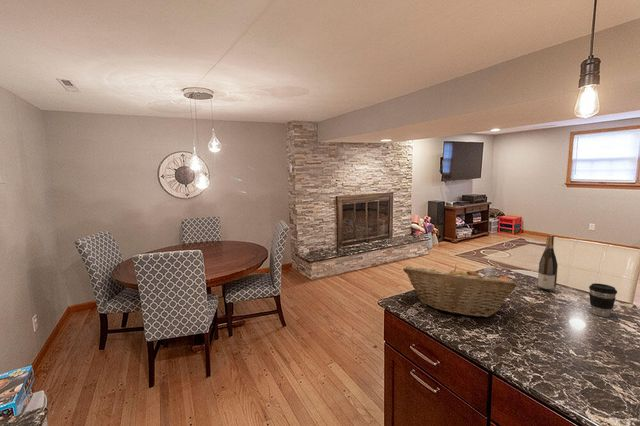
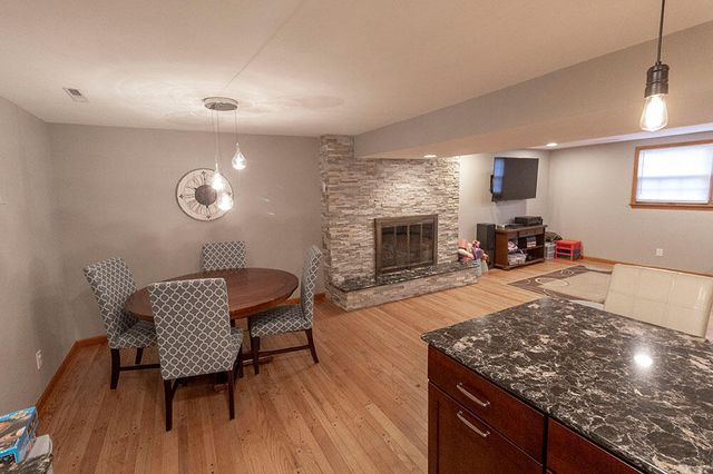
- fruit basket (455, 284)
- wine bottle (548, 262)
- coffee cup (601, 300)
